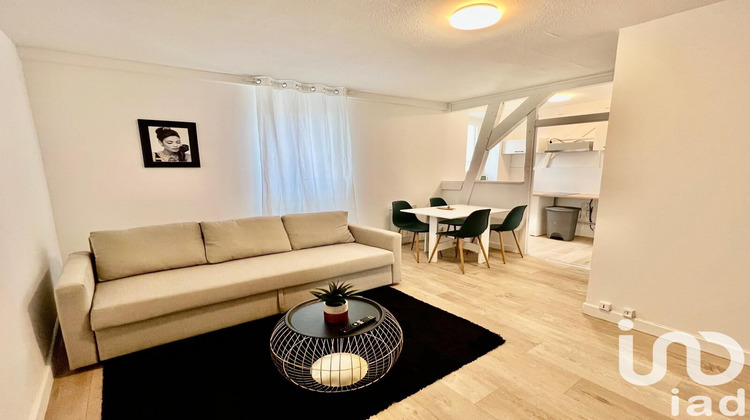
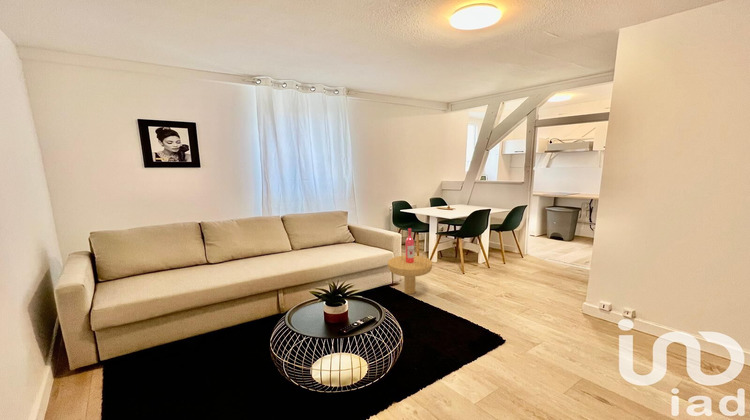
+ side table (409, 260)
